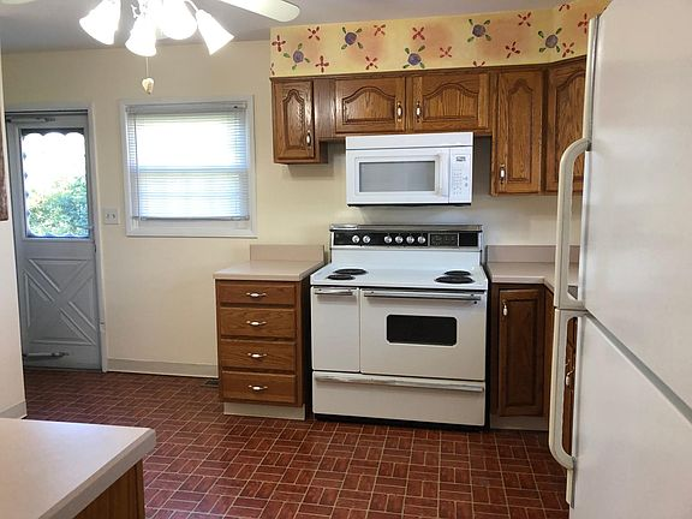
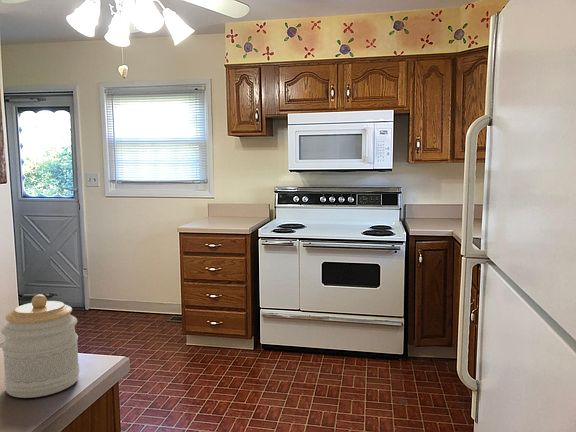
+ jar (41, 339)
